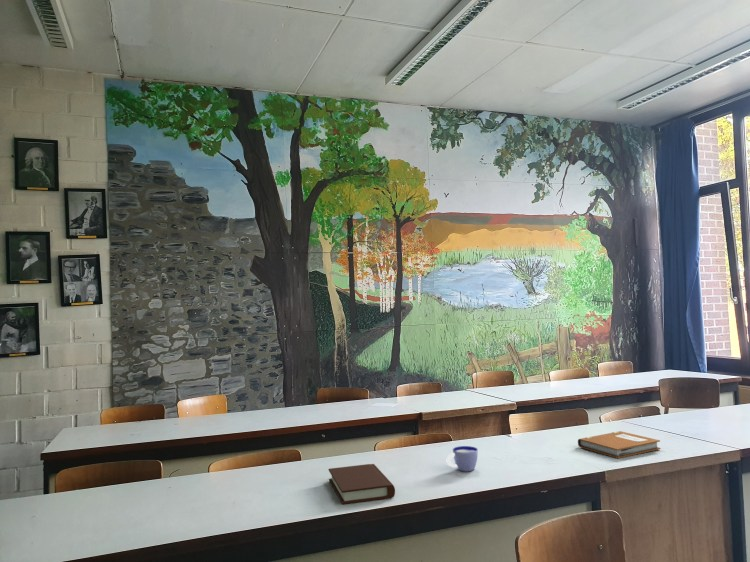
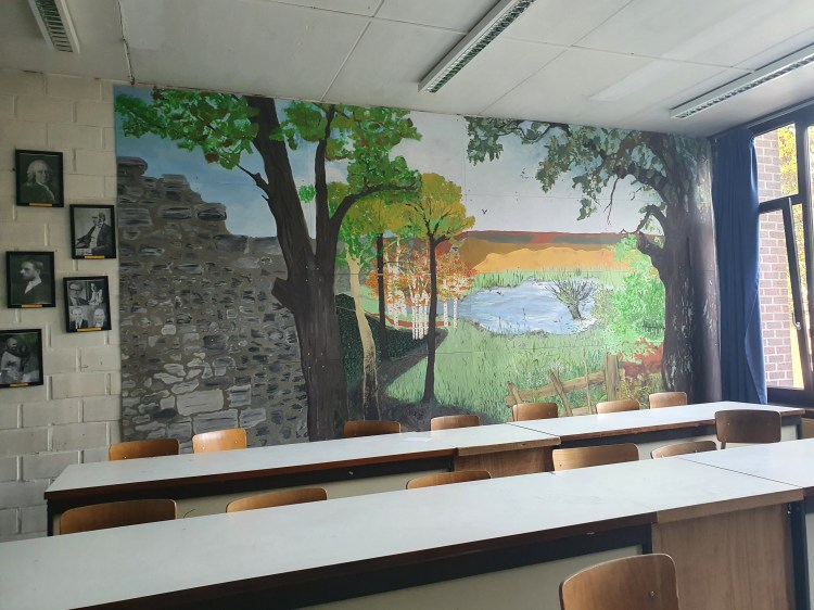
- notebook (619, 443)
- book (360, 482)
- cup (461, 459)
